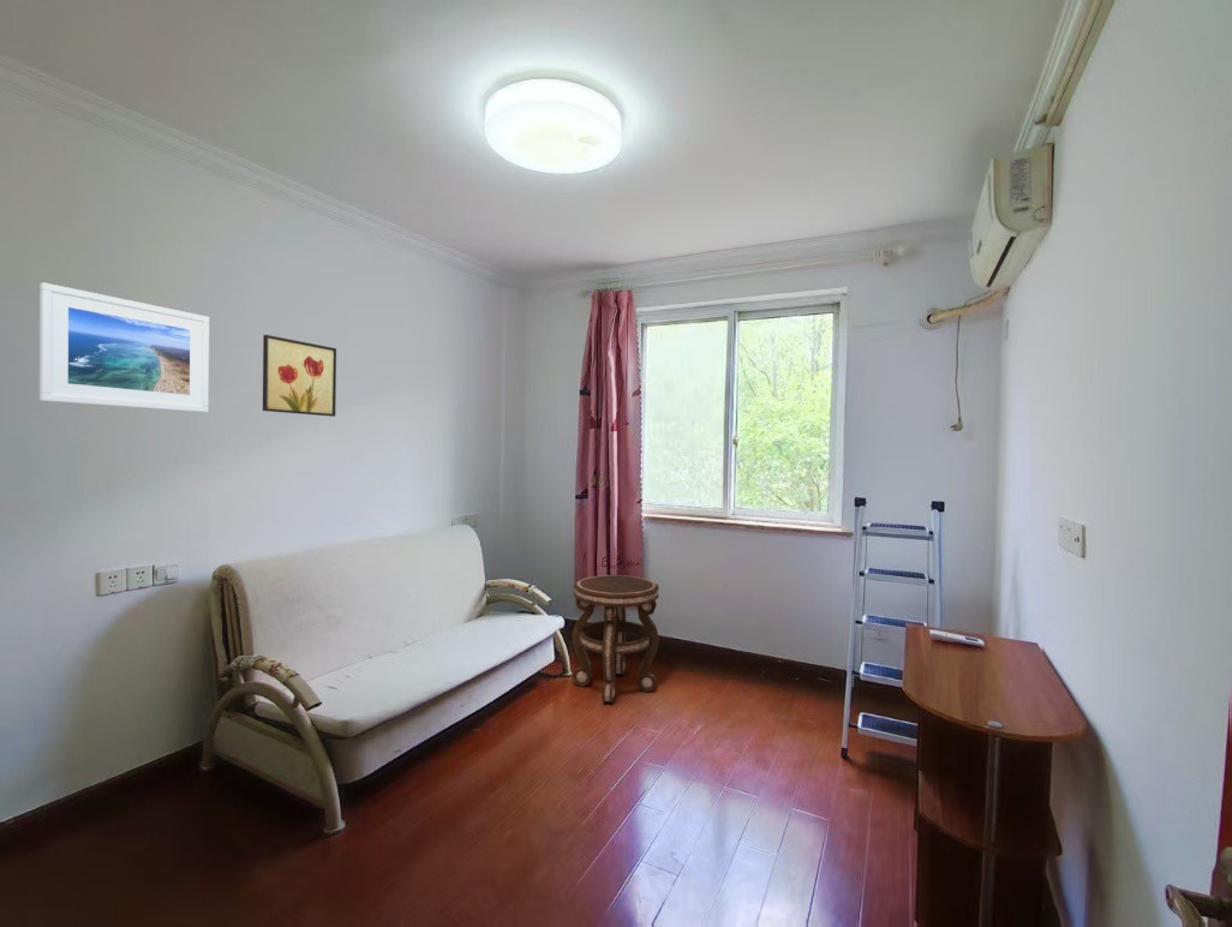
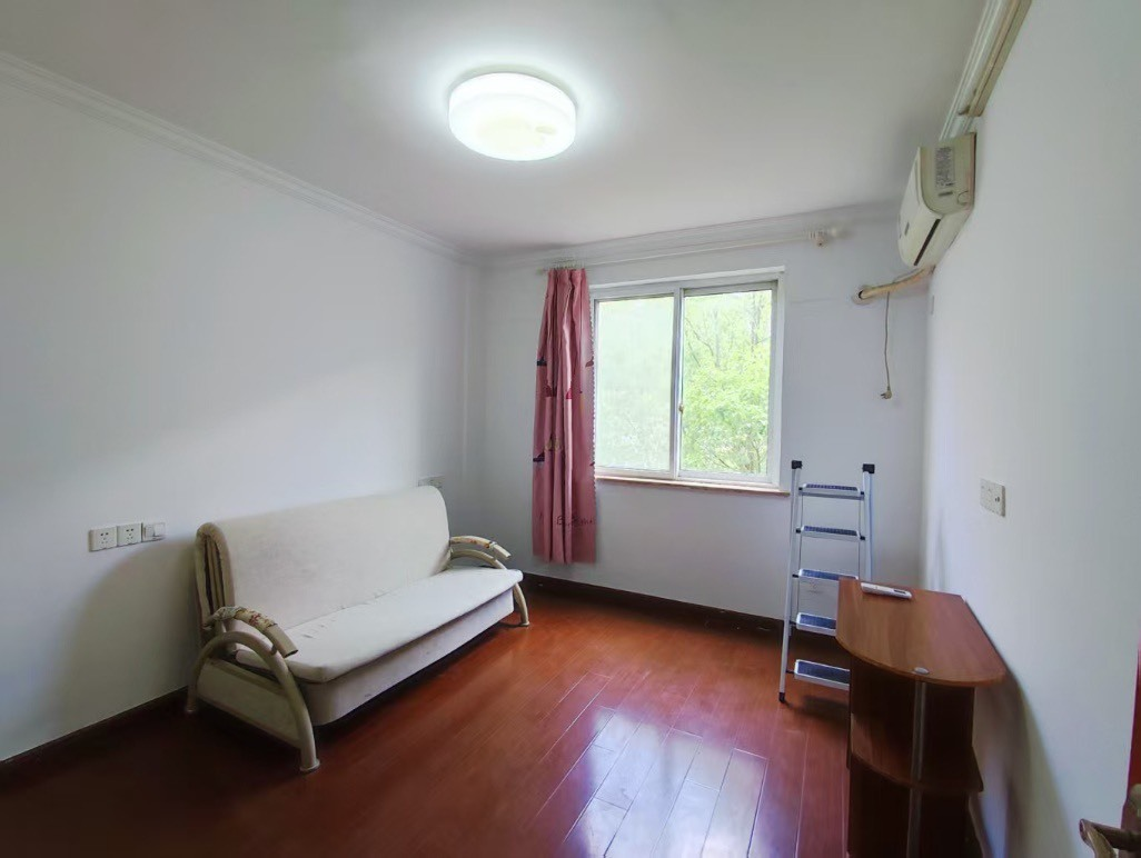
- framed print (132, 354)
- side table (614, 635)
- wall art (300, 377)
